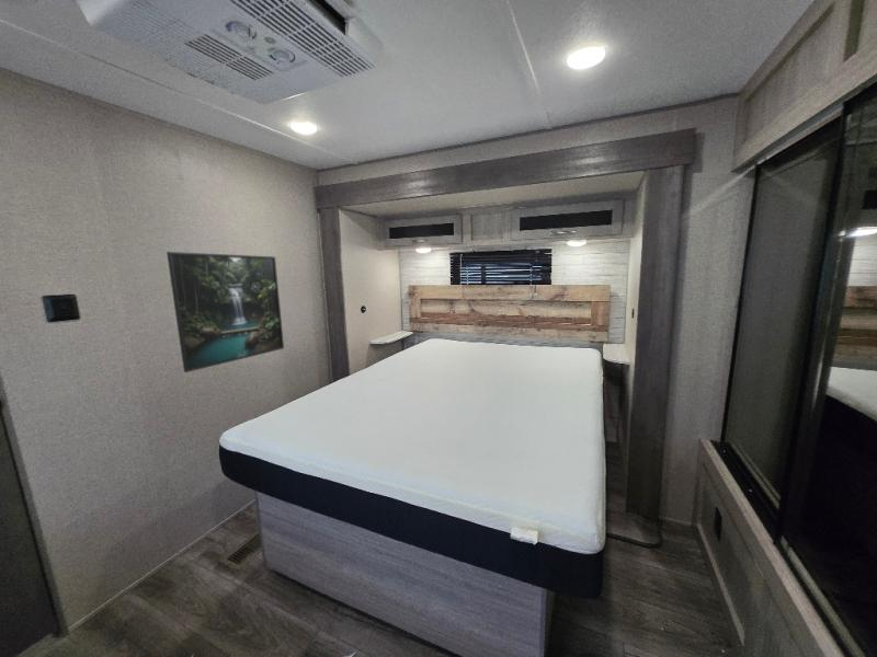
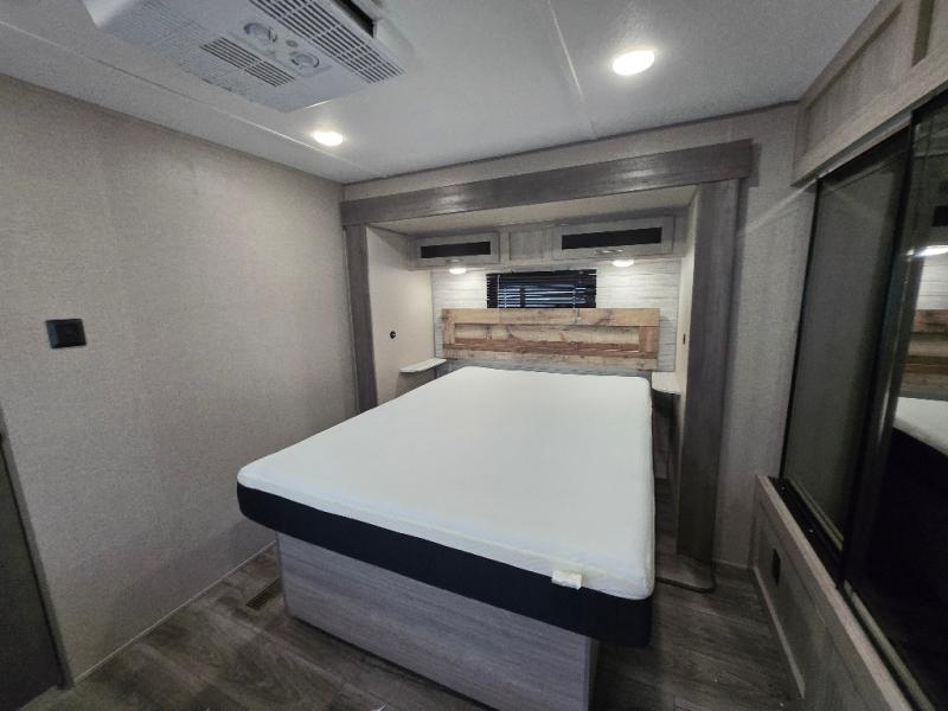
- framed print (235, 308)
